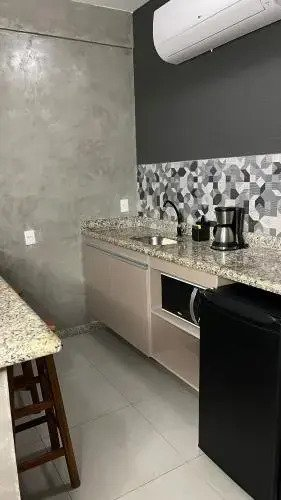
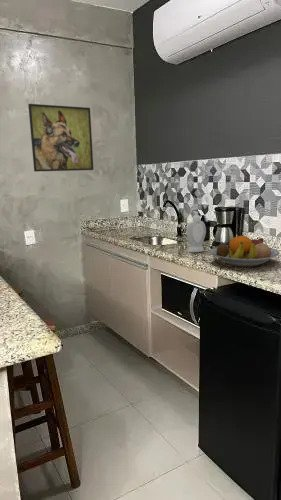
+ fruit bowl (243, 248)
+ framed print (62, 138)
+ soap bottle (195, 231)
